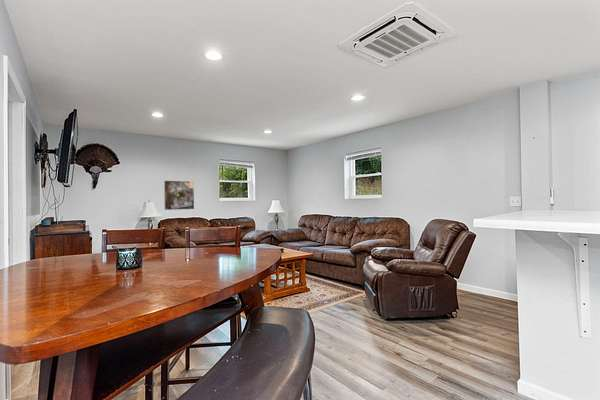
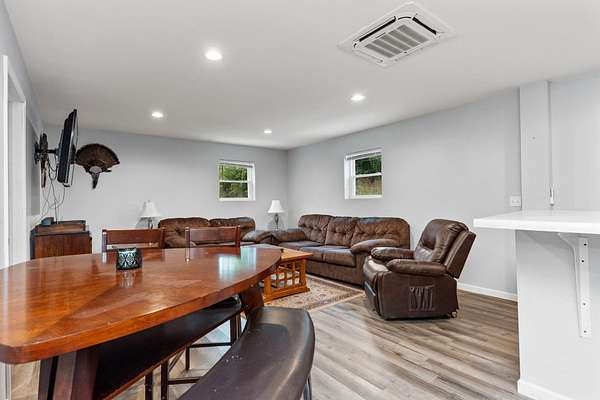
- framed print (179, 195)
